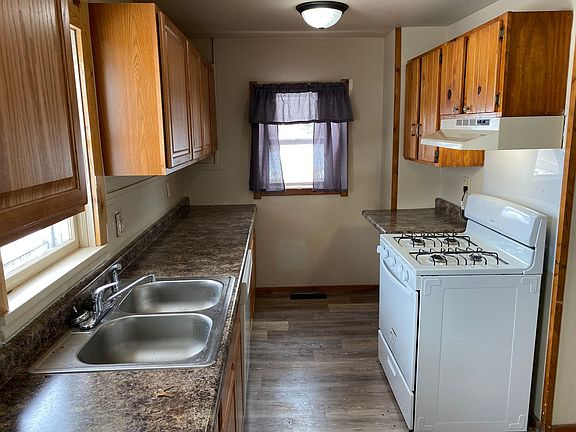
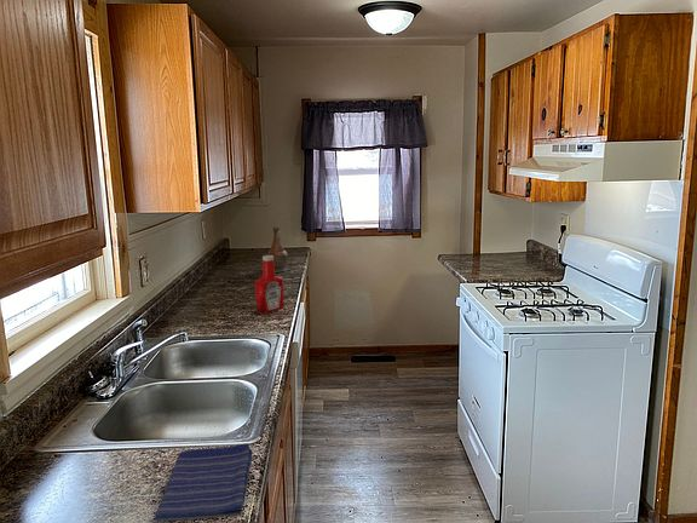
+ bottle (276, 248)
+ dish towel (208, 477)
+ soap bottle (269, 282)
